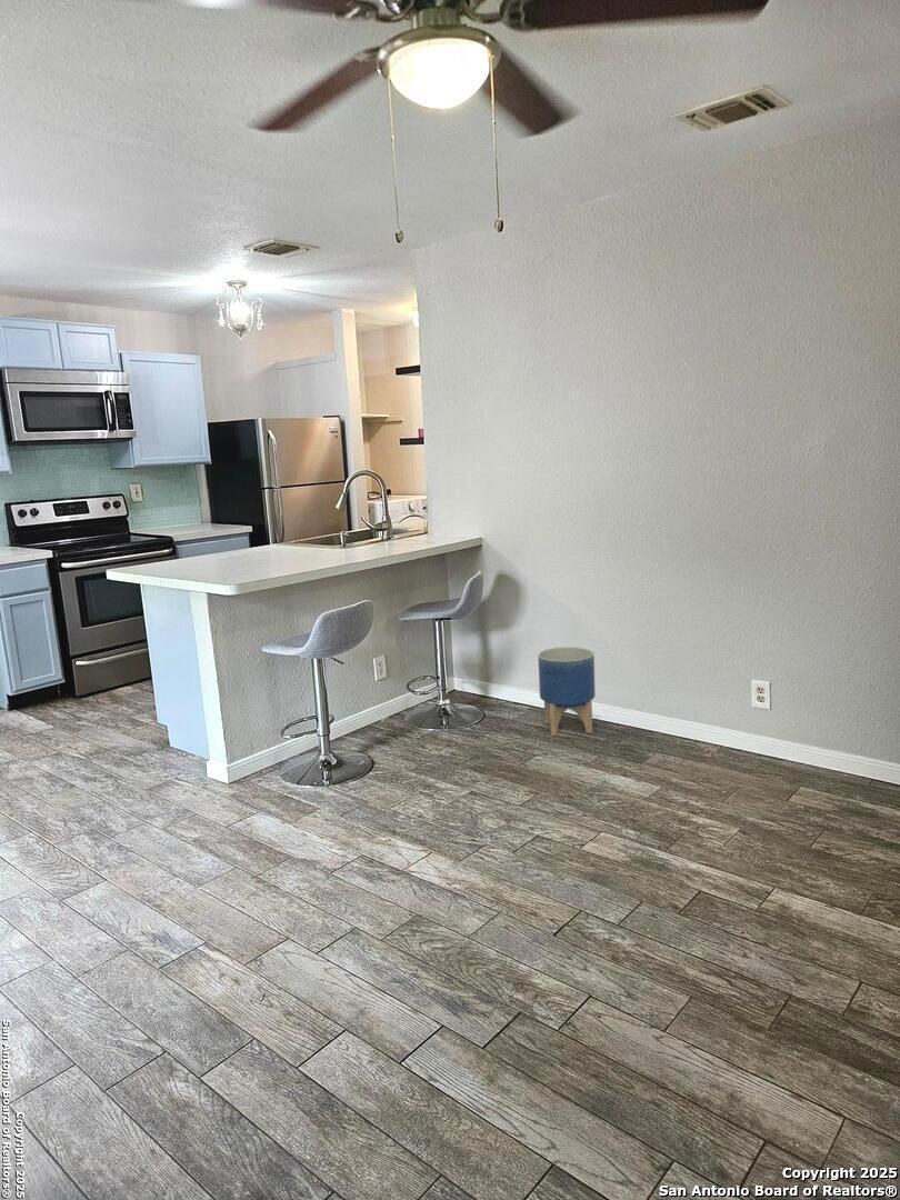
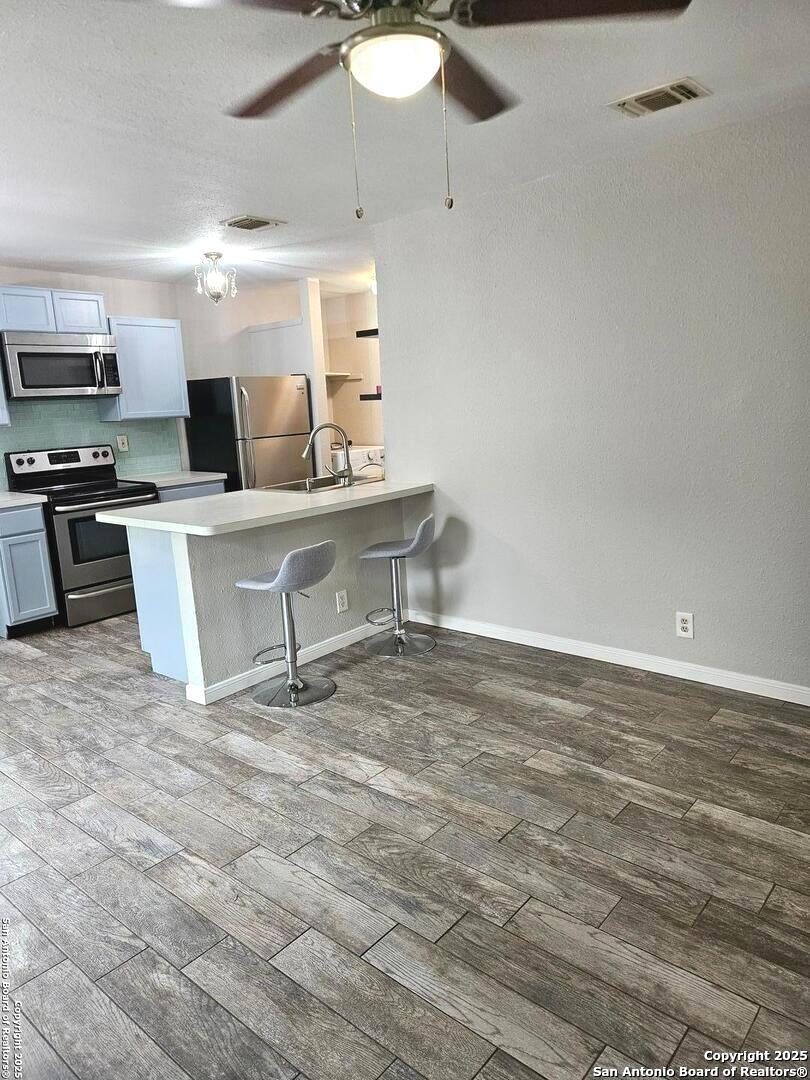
- planter (567, 690)
